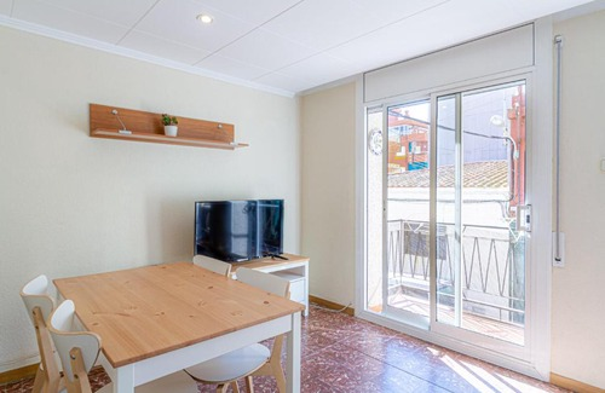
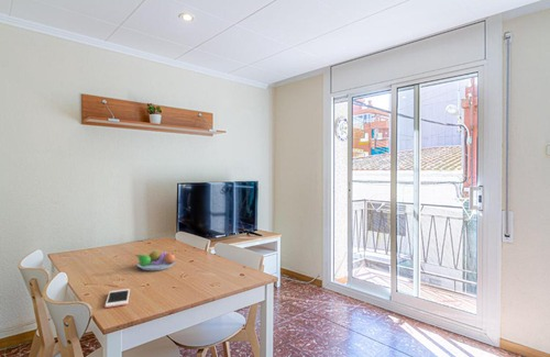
+ cell phone (118, 298)
+ fruit bowl (155, 258)
